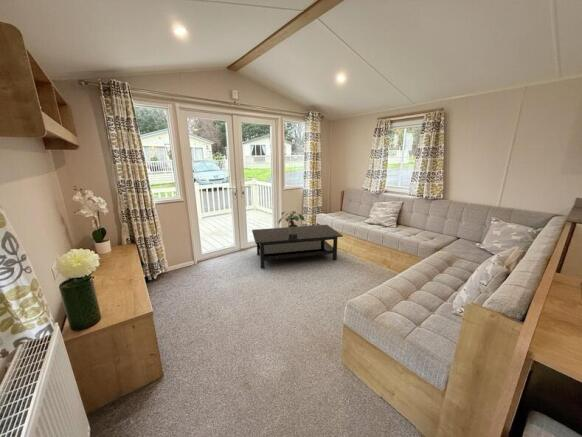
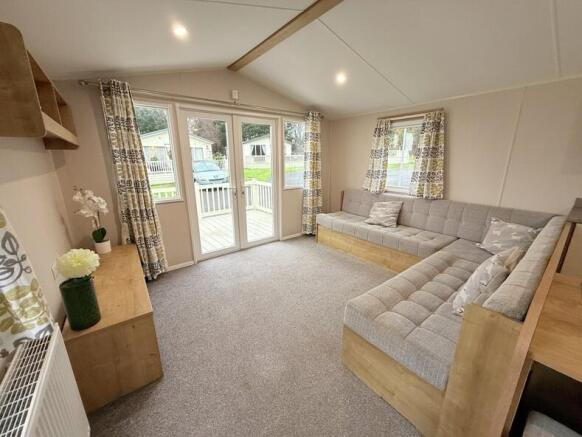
- potted plant (290, 222)
- coffee table (295, 244)
